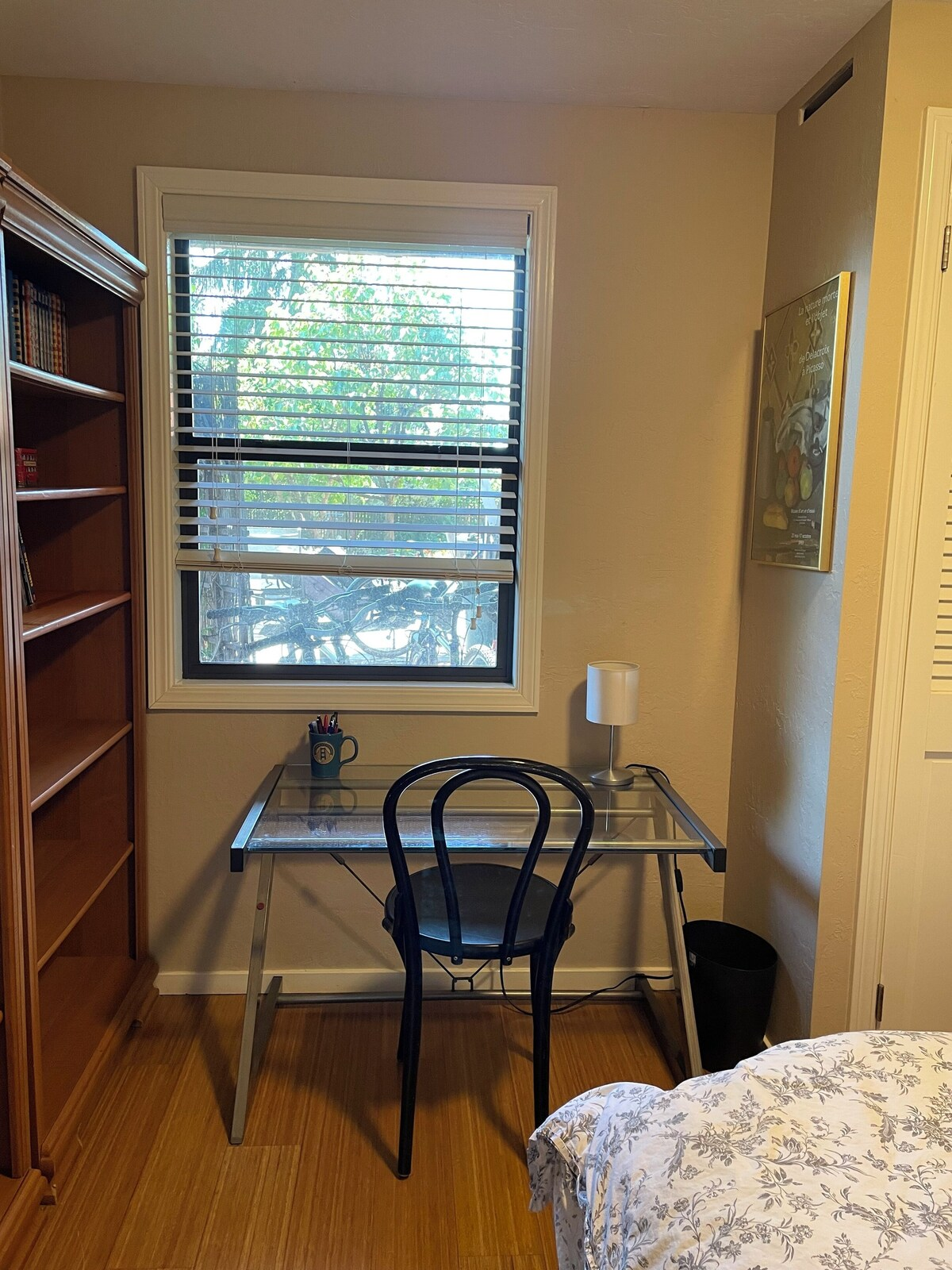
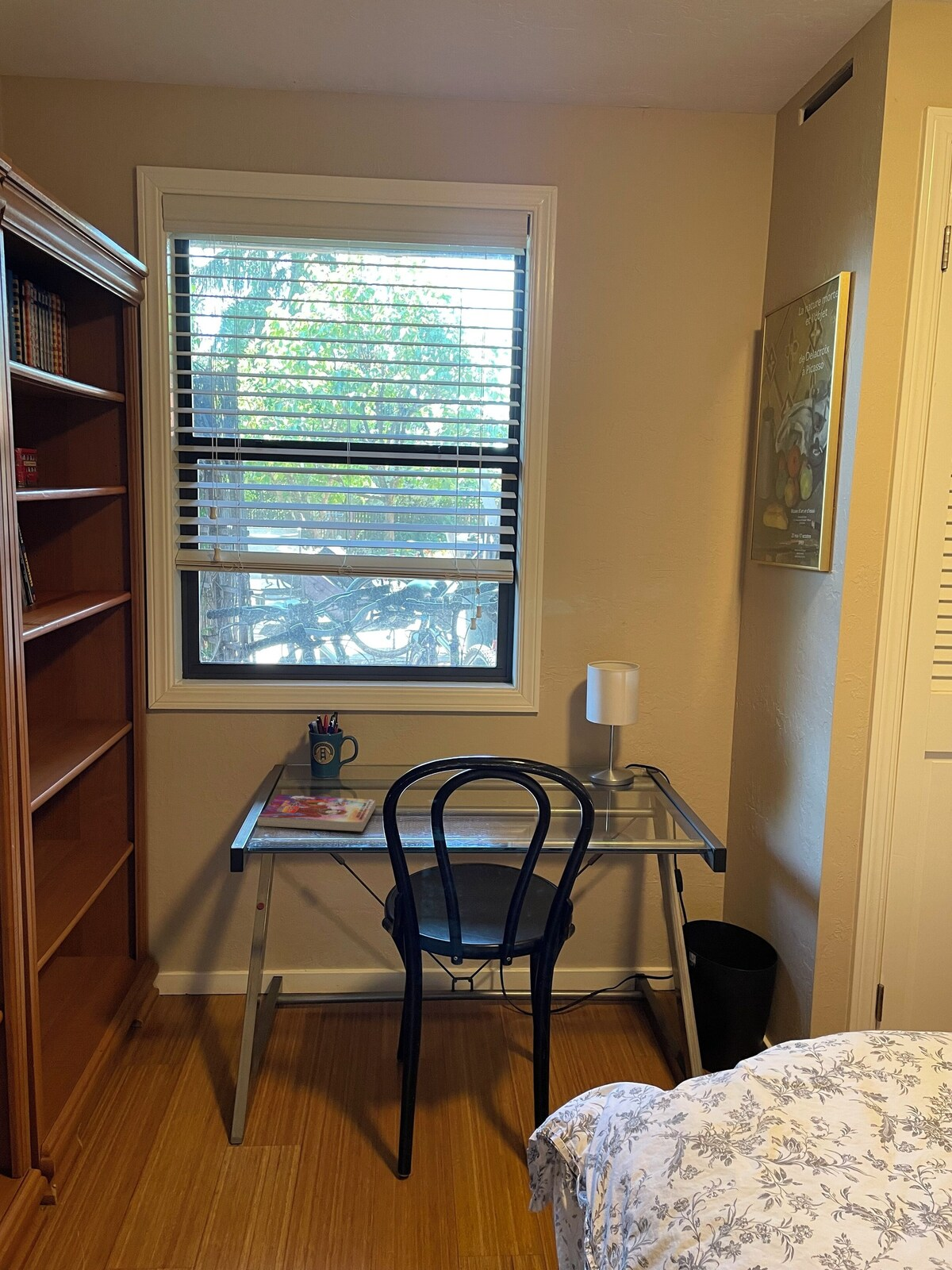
+ book (318, 812)
